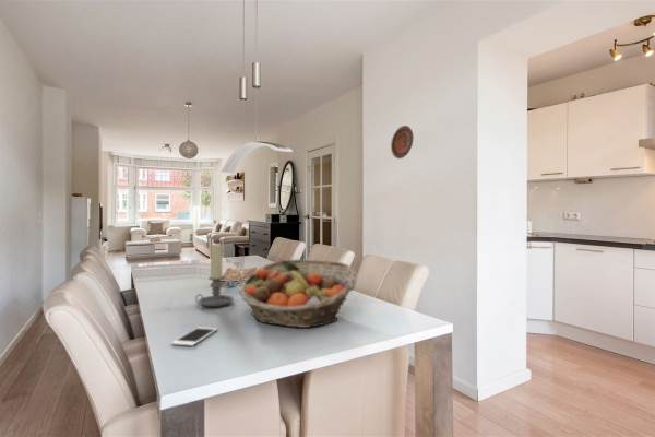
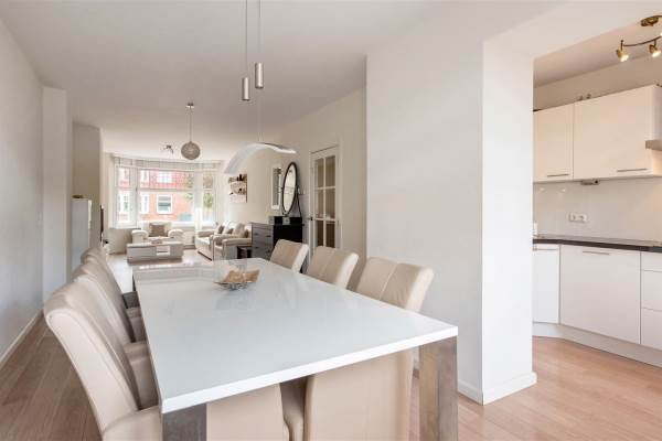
- fruit basket (297, 290)
- candle holder (213, 273)
- decorative plate (402, 142)
- cell phone (195, 335)
